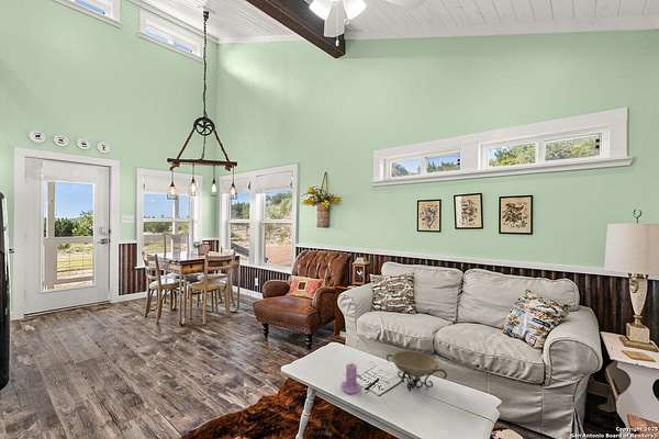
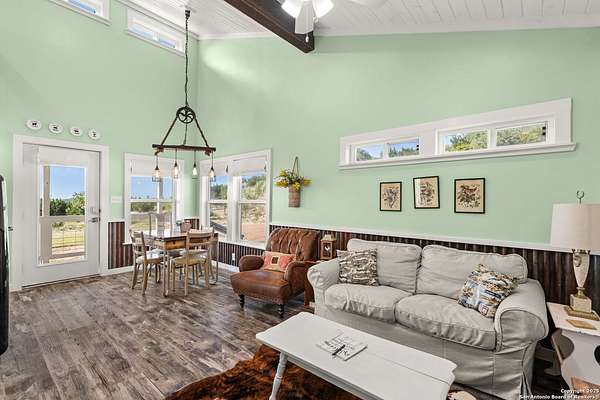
- decorative bowl (414, 373)
- candle (350, 374)
